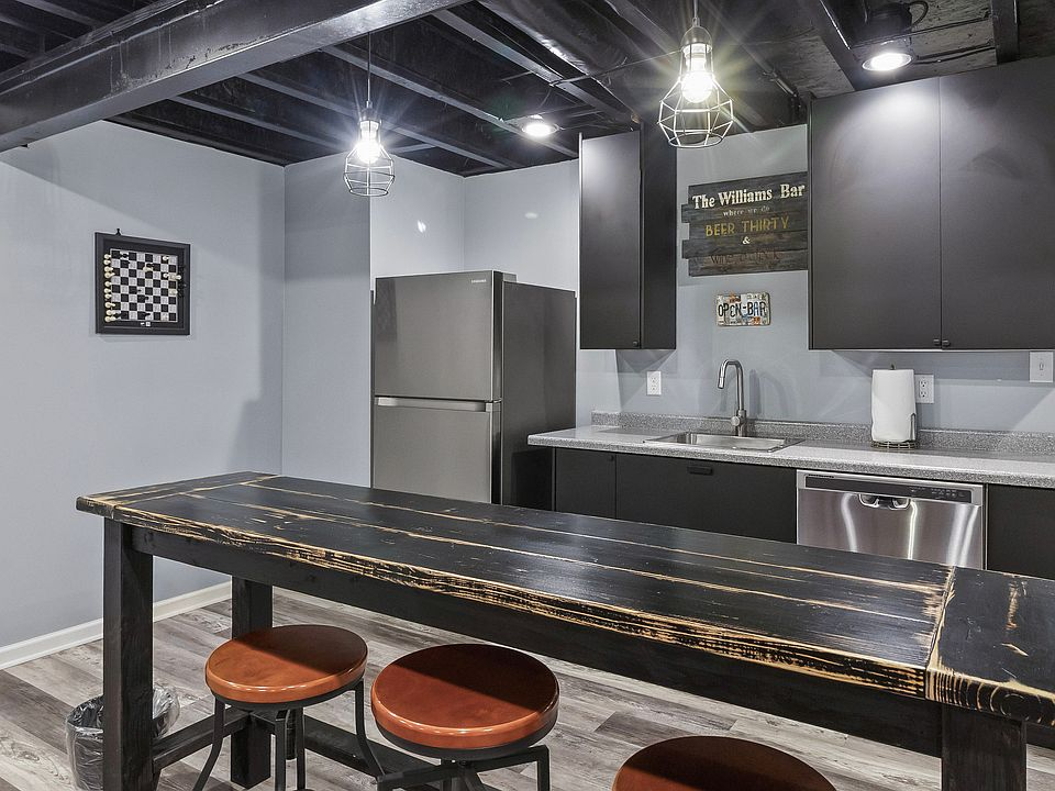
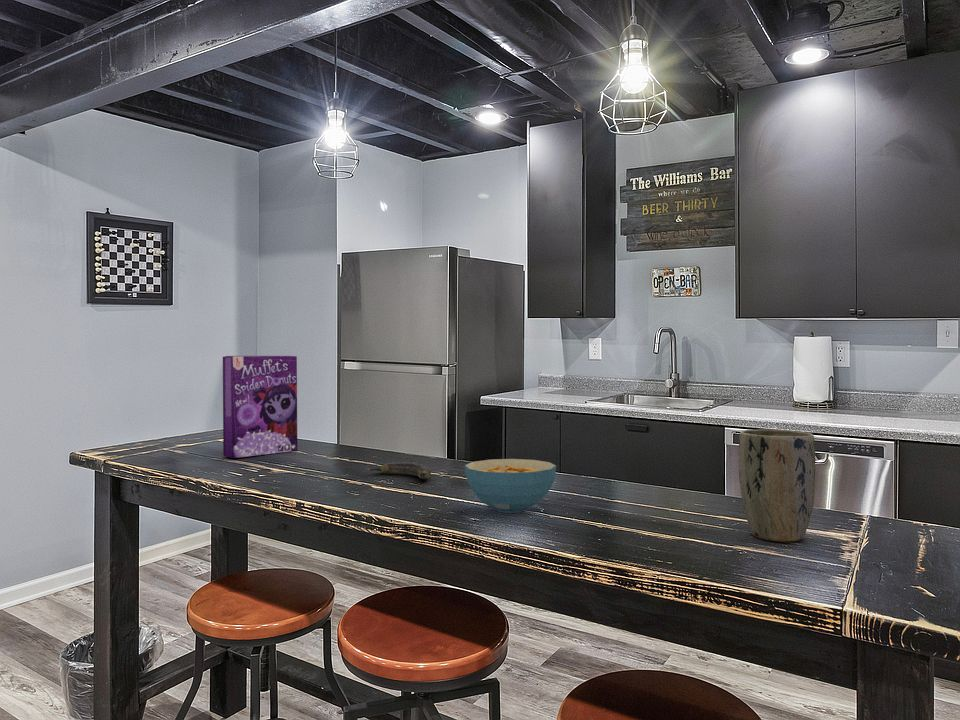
+ cereal box (261, 404)
+ banana (404, 470)
+ cereal bowl (510, 487)
+ plant pot (776, 484)
